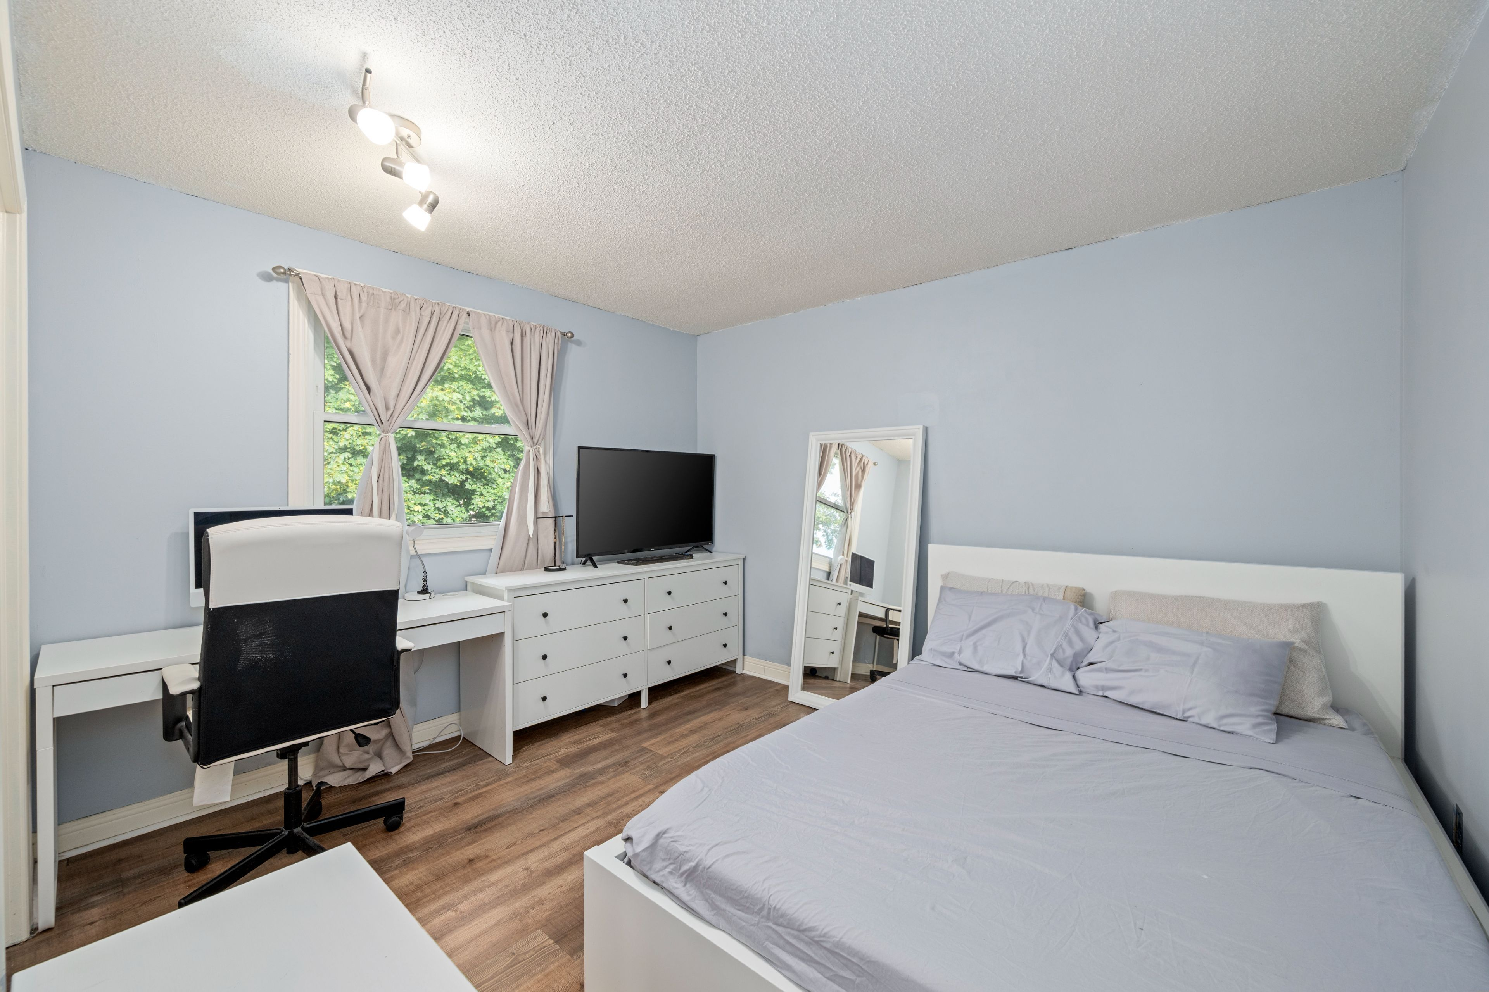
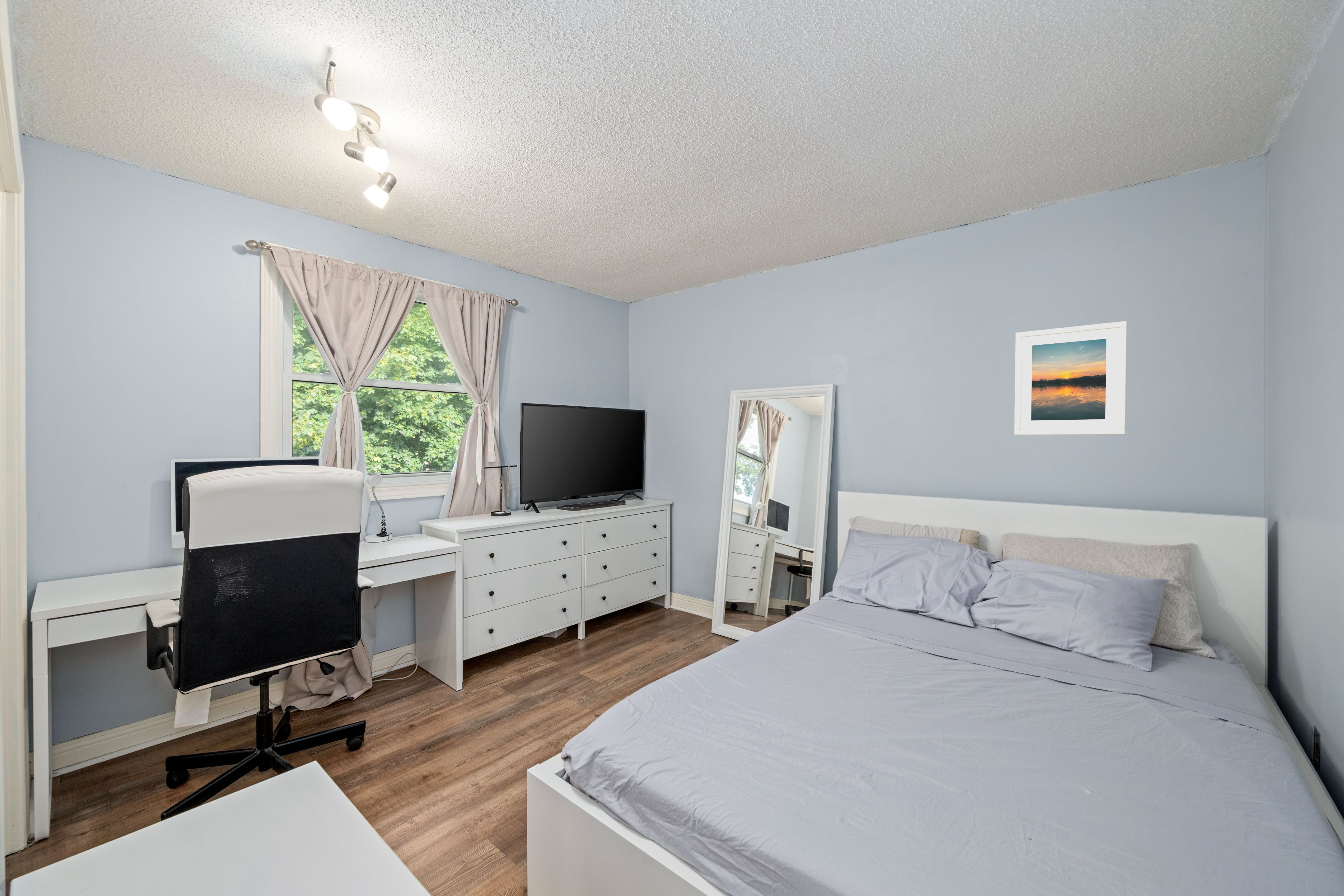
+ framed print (1068, 381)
